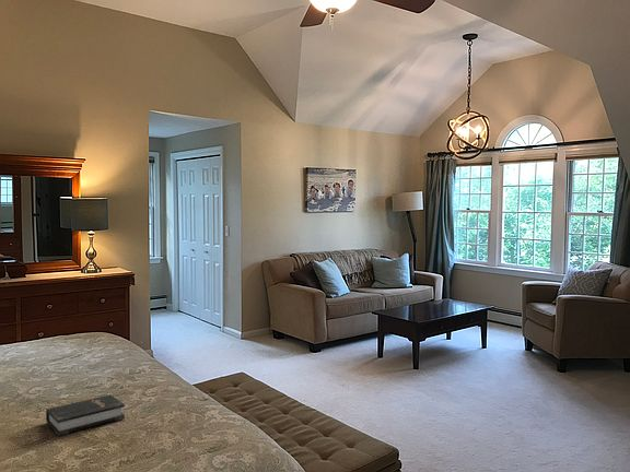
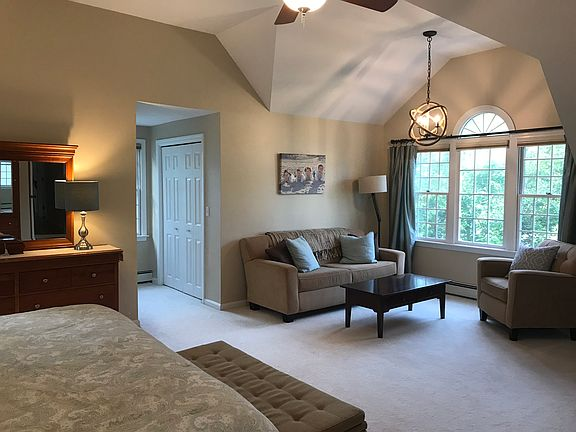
- hardback book (85, 412)
